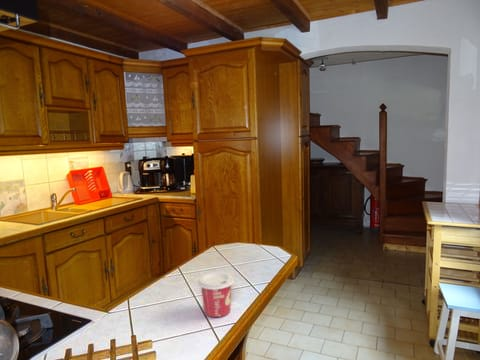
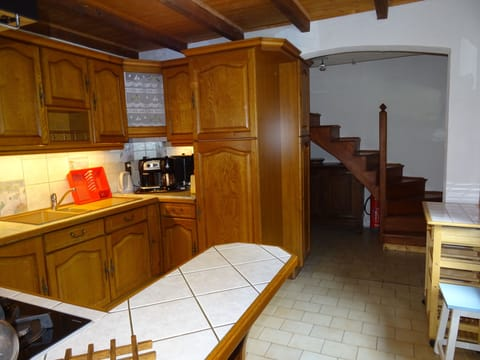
- cup (216, 294)
